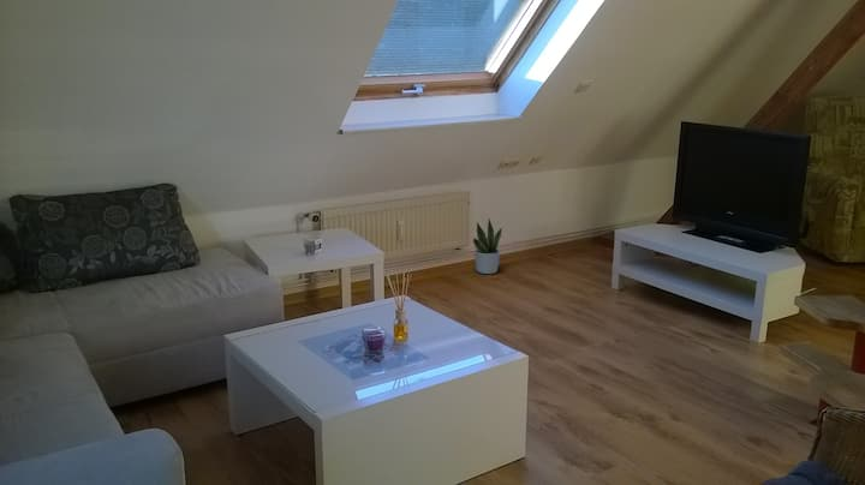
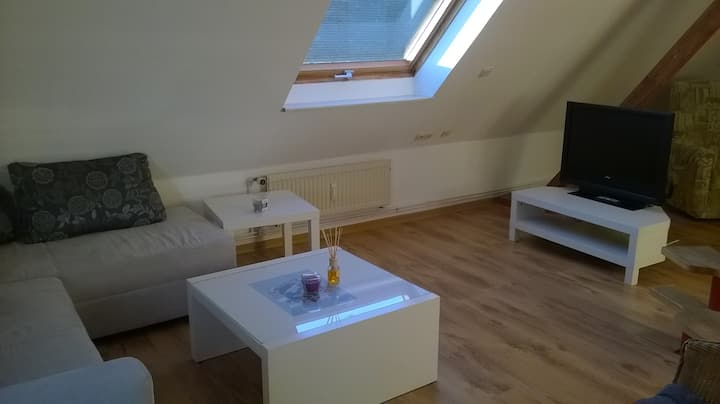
- potted plant (488, 242)
